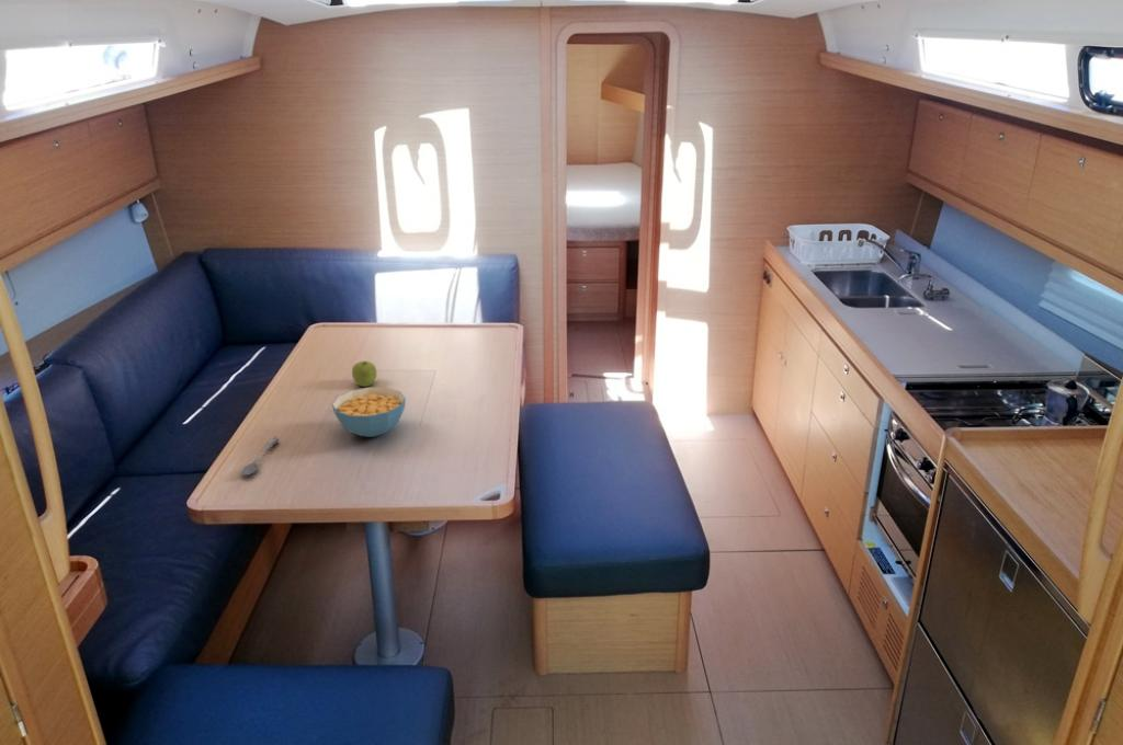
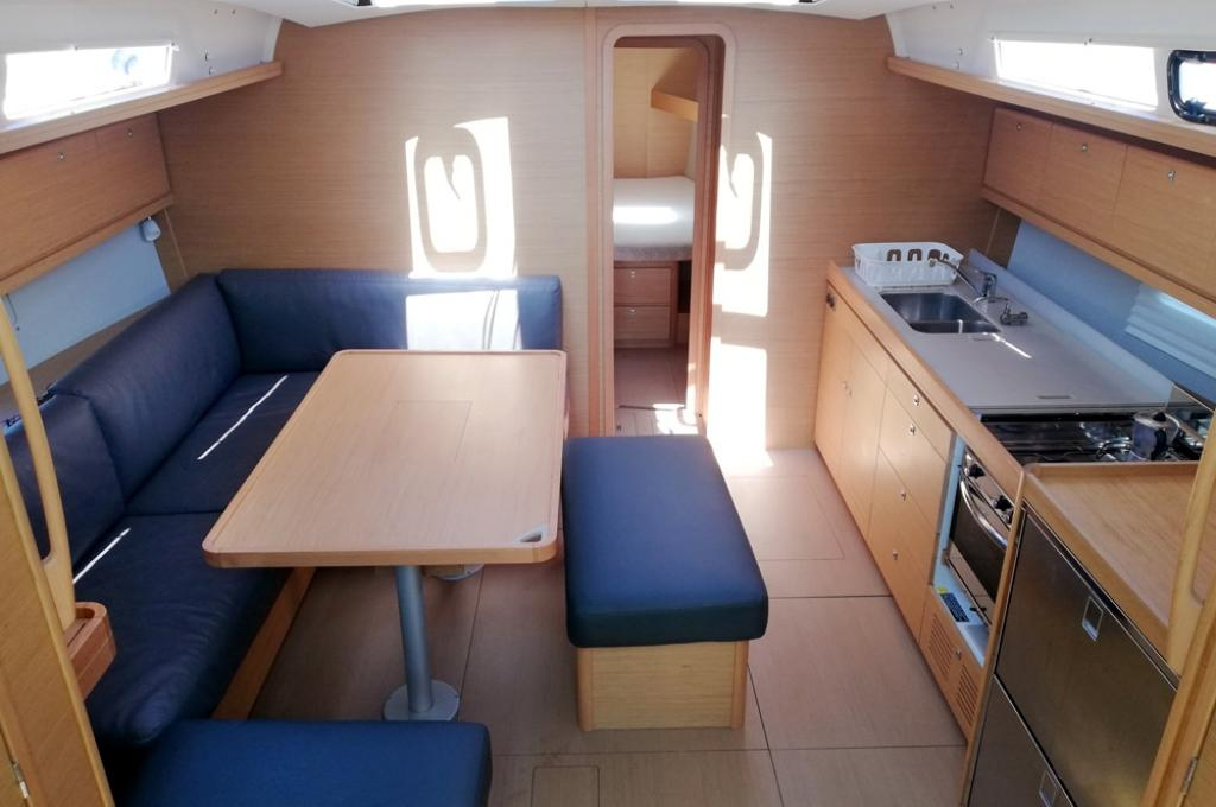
- fruit (364, 373)
- cereal bowl (371, 416)
- soupspoon (260, 456)
